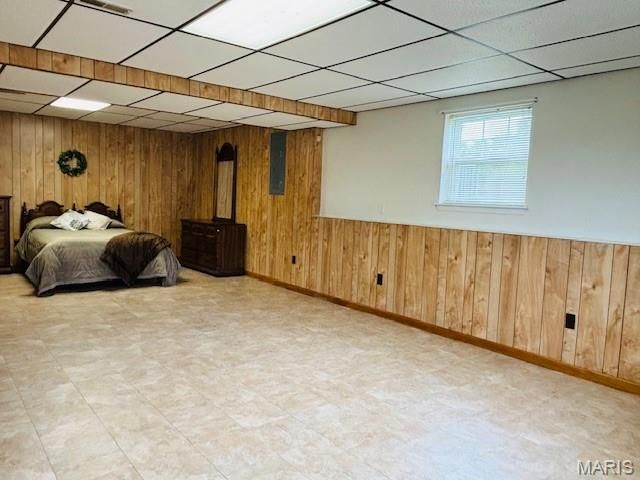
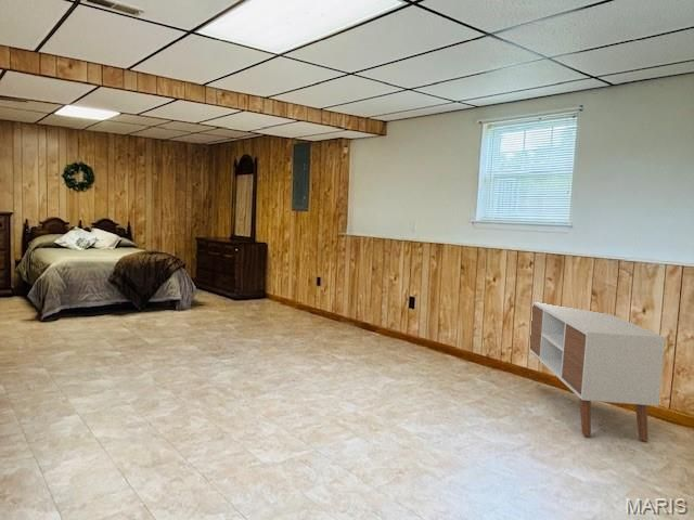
+ tv stand (581, 359)
